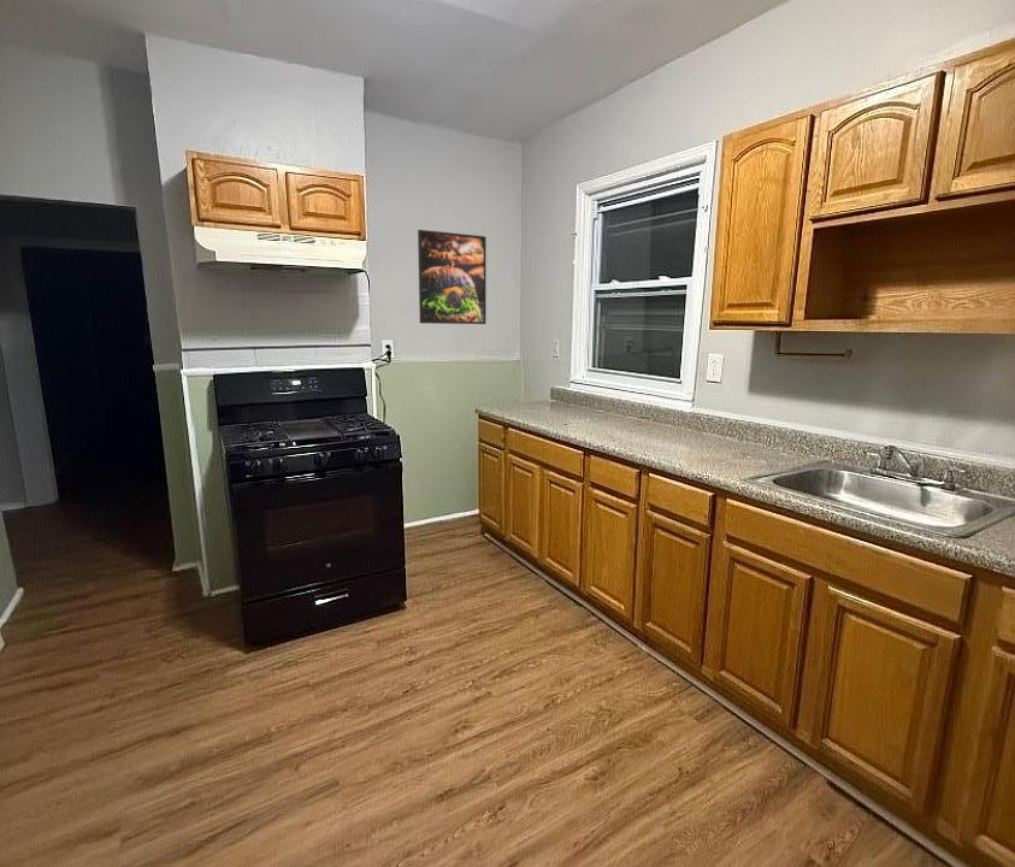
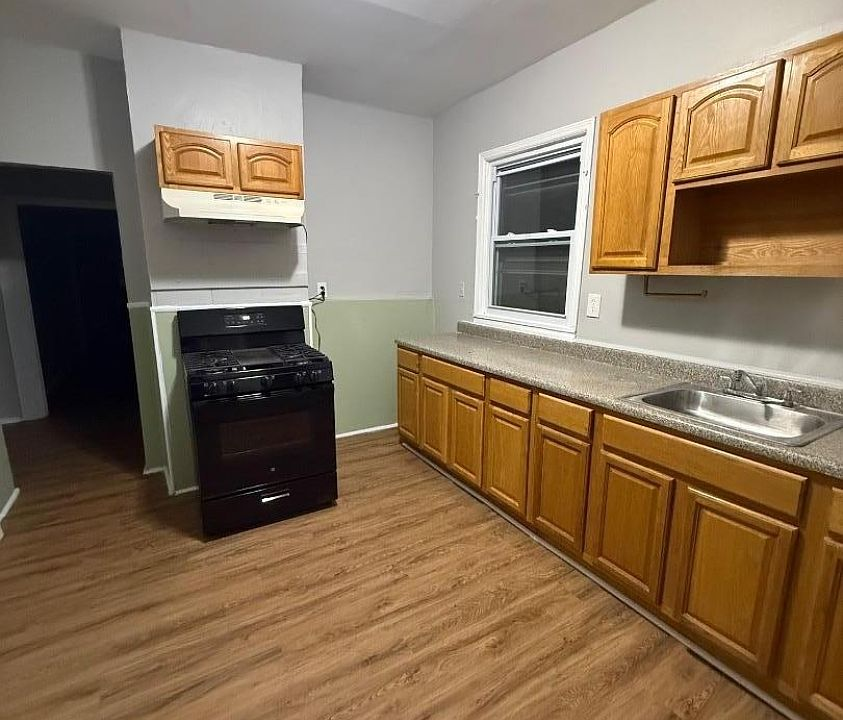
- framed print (453, 278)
